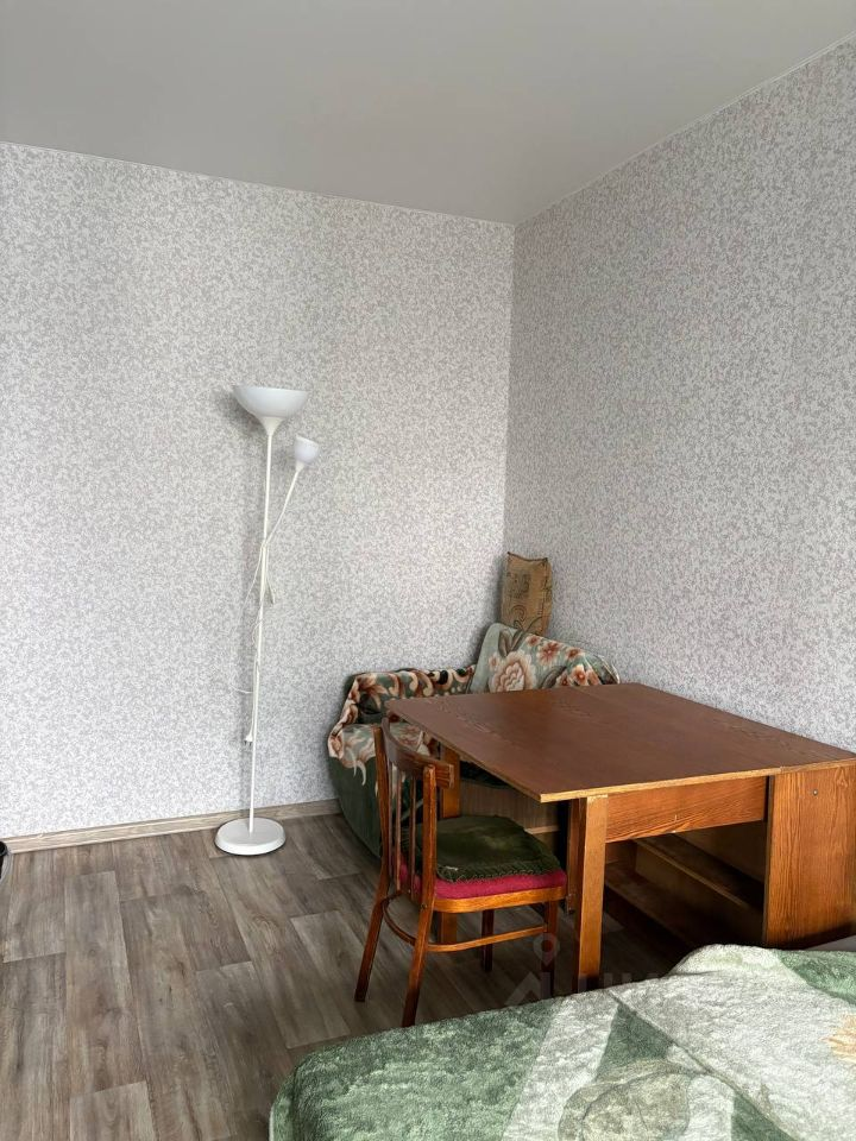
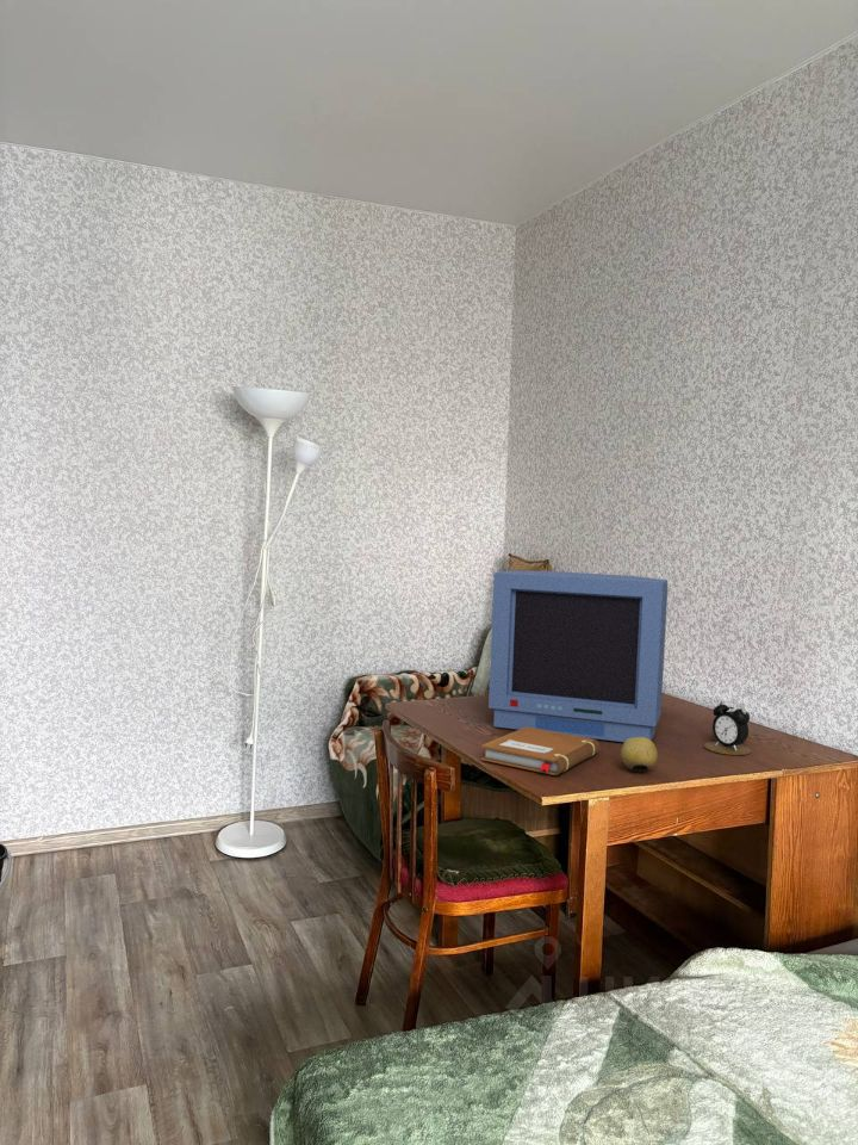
+ notebook (540, 750)
+ alarm clock (728, 725)
+ fruit (639, 754)
+ monitor (584, 645)
